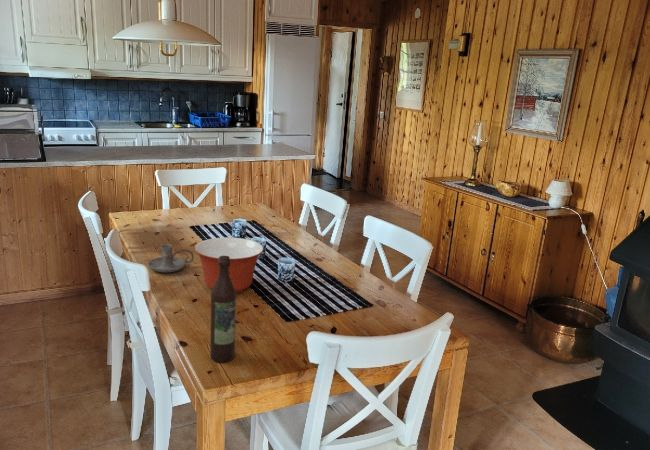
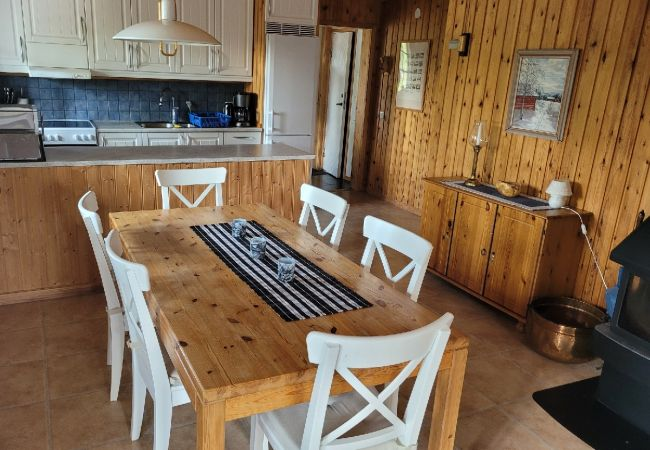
- wine bottle (223, 308)
- mixing bowl (229, 267)
- candle holder (171, 257)
